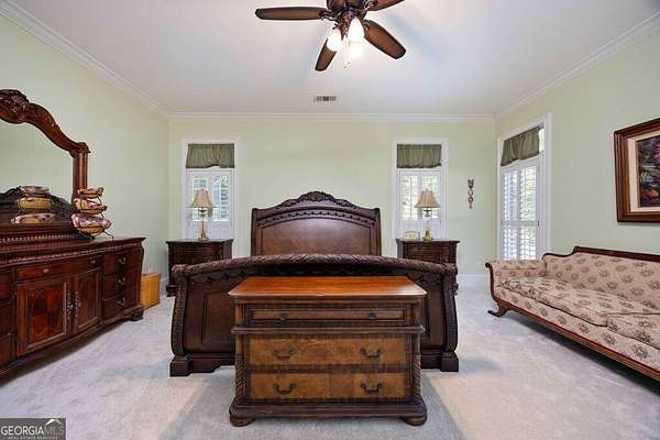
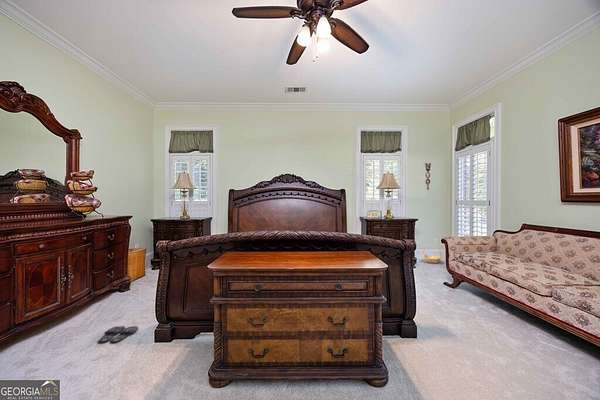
+ slippers (118, 332)
+ basket (432, 255)
